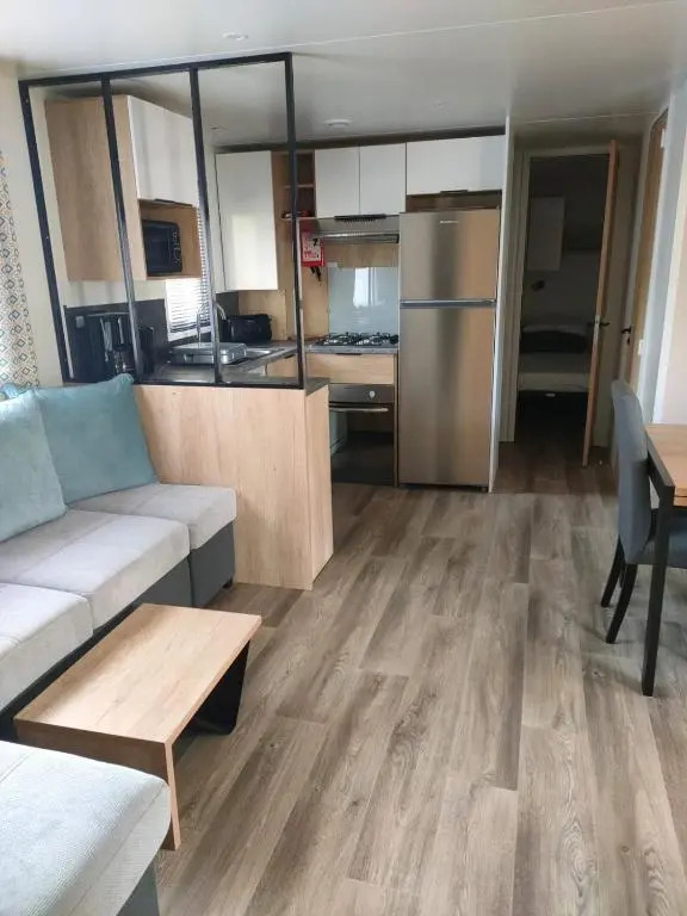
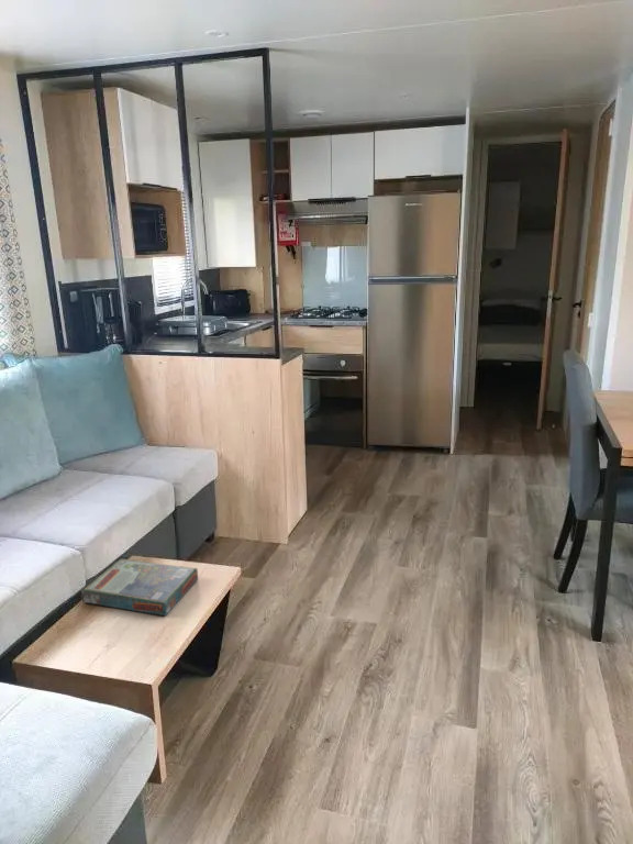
+ board game (141, 585)
